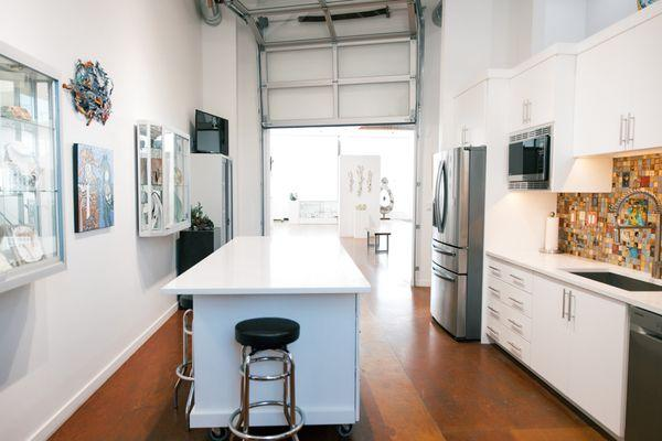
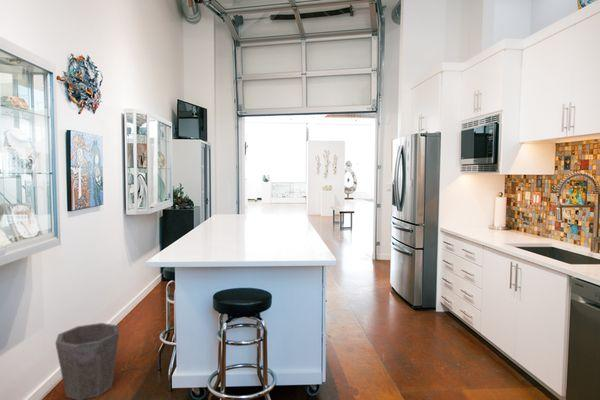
+ waste bin (89, 361)
